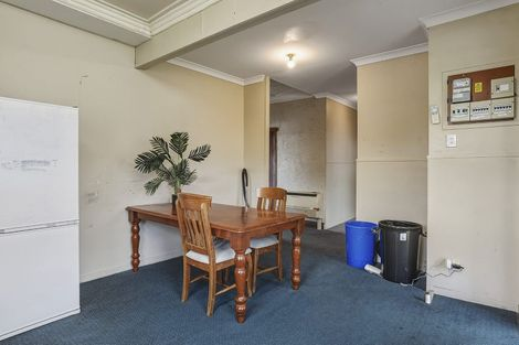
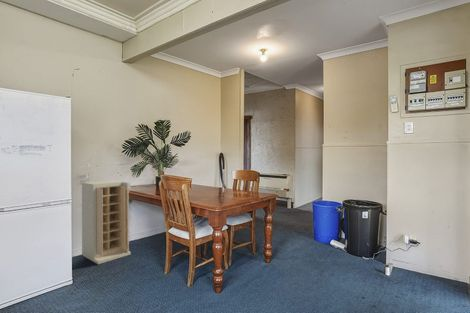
+ cabinet (107, 218)
